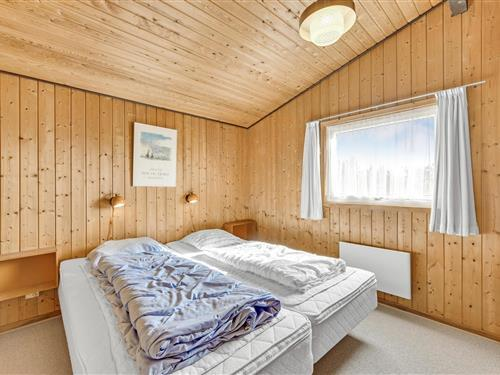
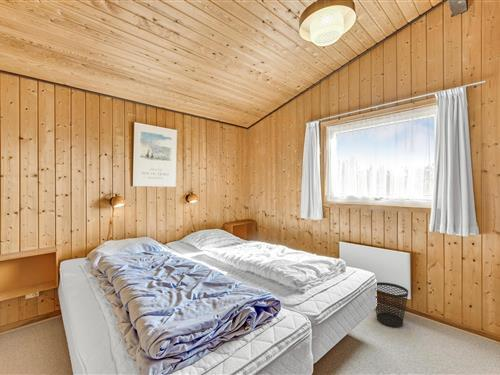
+ wastebasket (389, 304)
